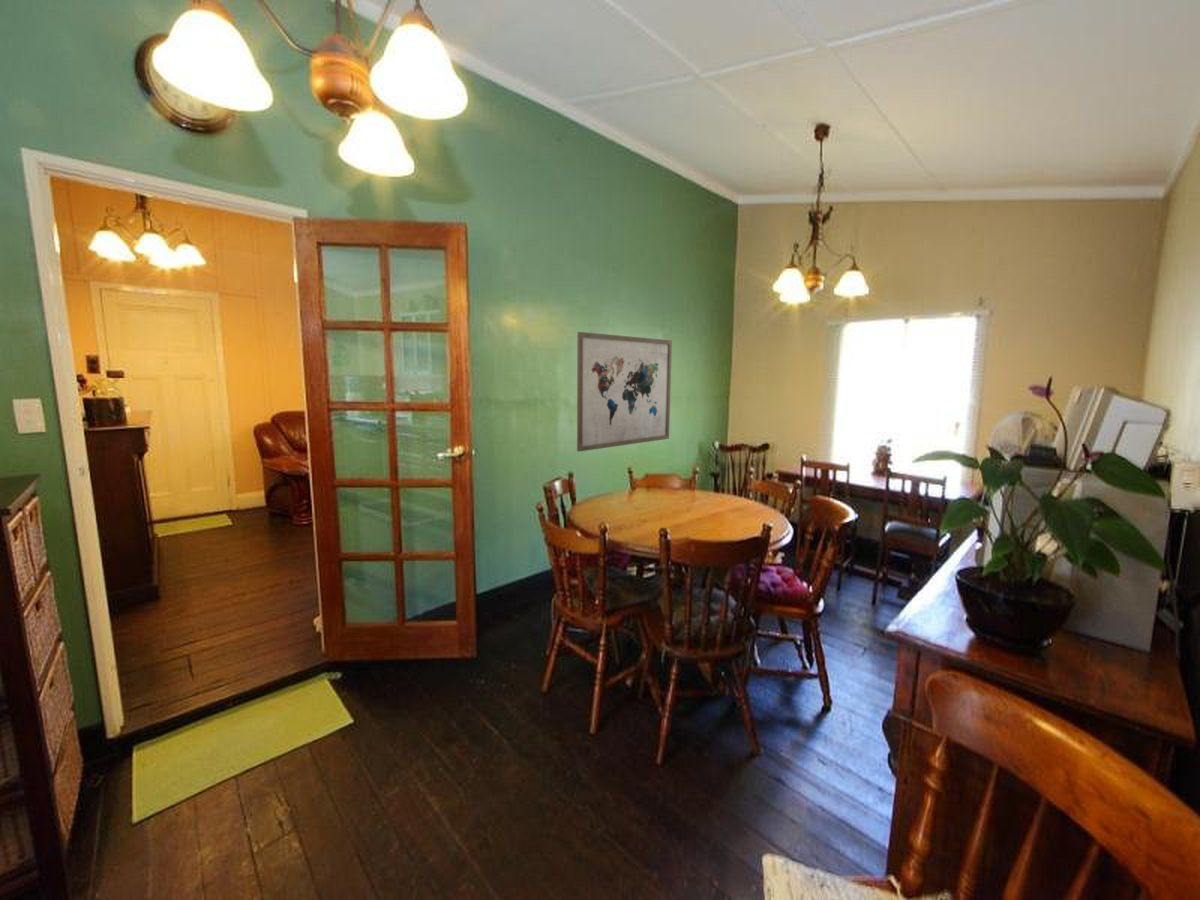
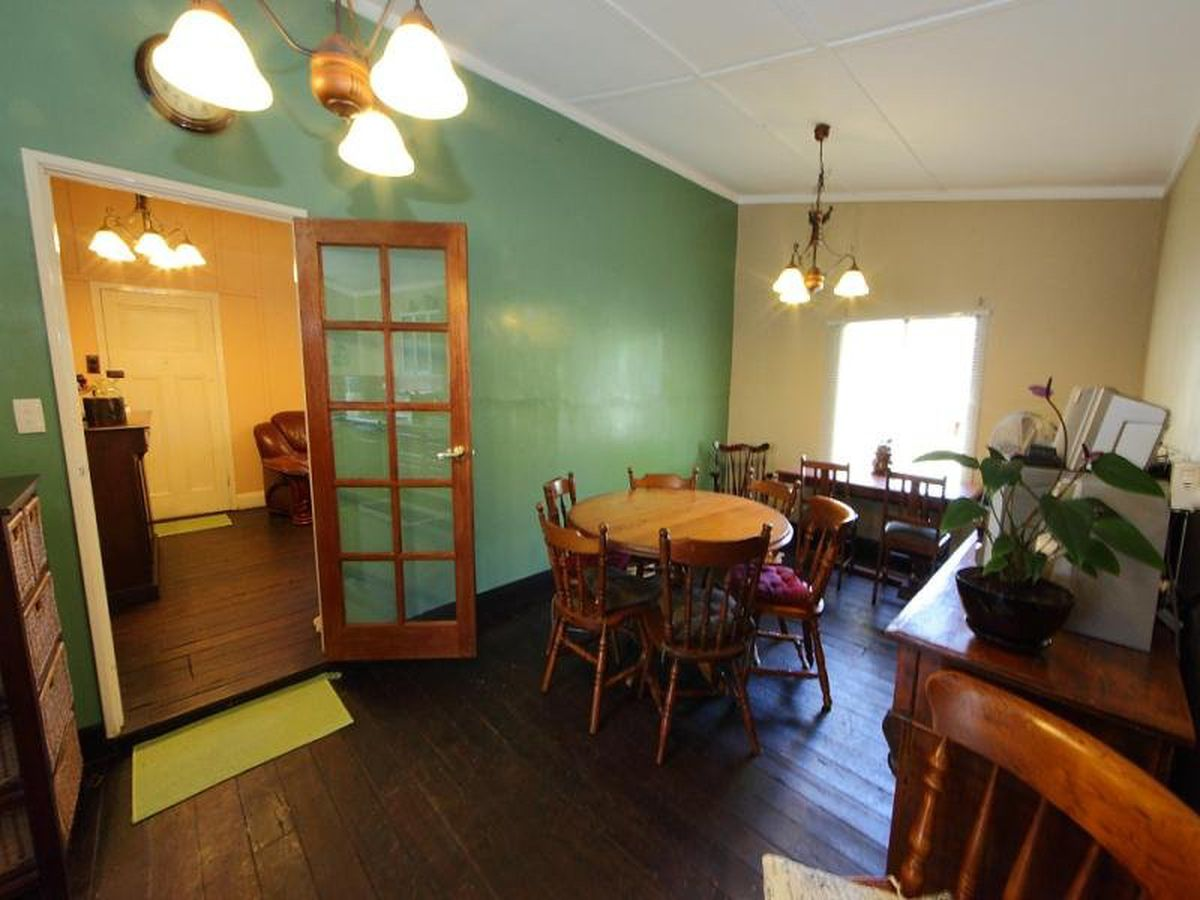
- wall art (628, 391)
